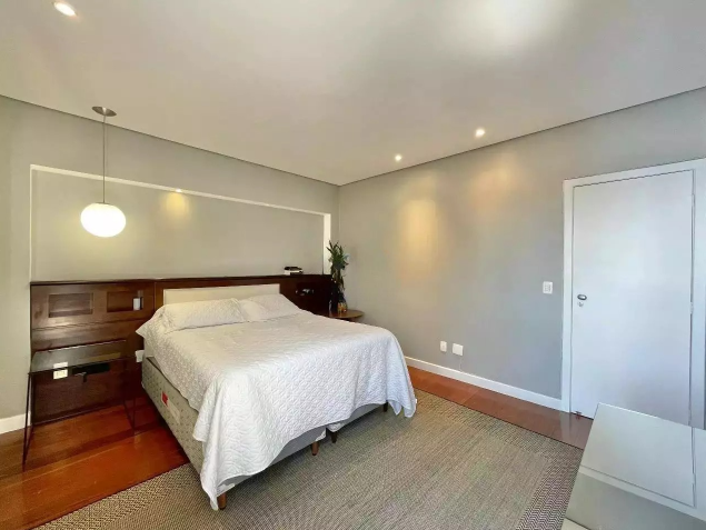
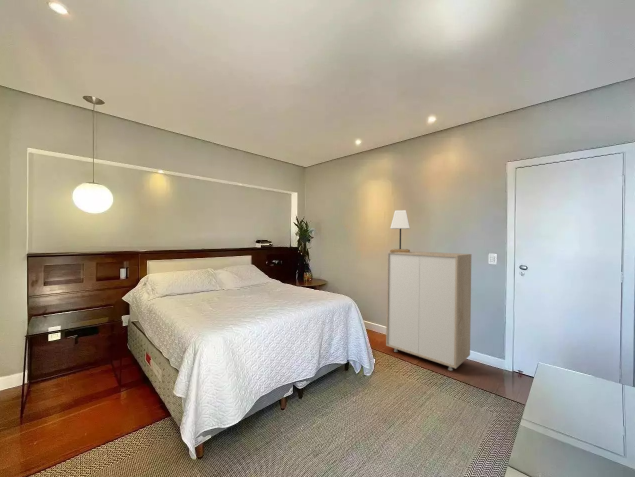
+ lamp (400, 231)
+ storage cabinet (427, 304)
